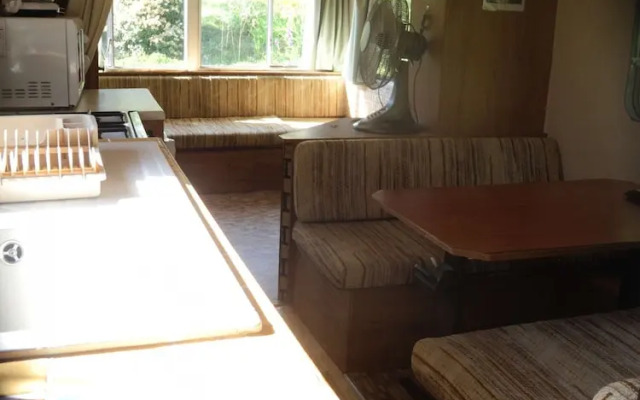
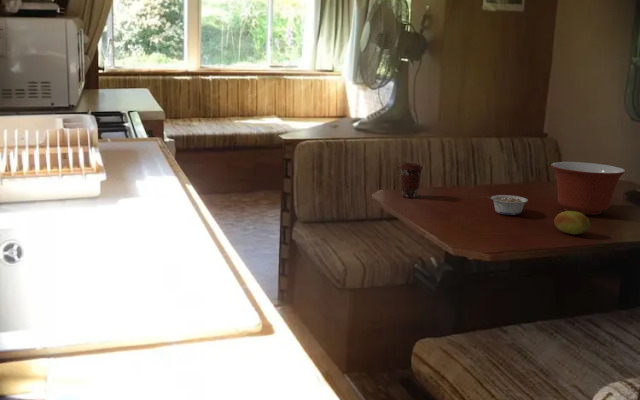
+ fruit (571, 222)
+ mixing bowl (585, 189)
+ coffee cup (410, 180)
+ legume (508, 204)
